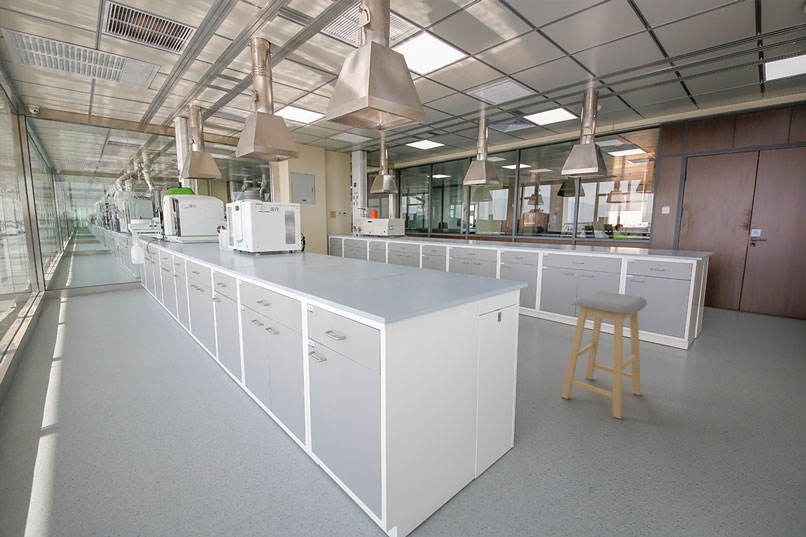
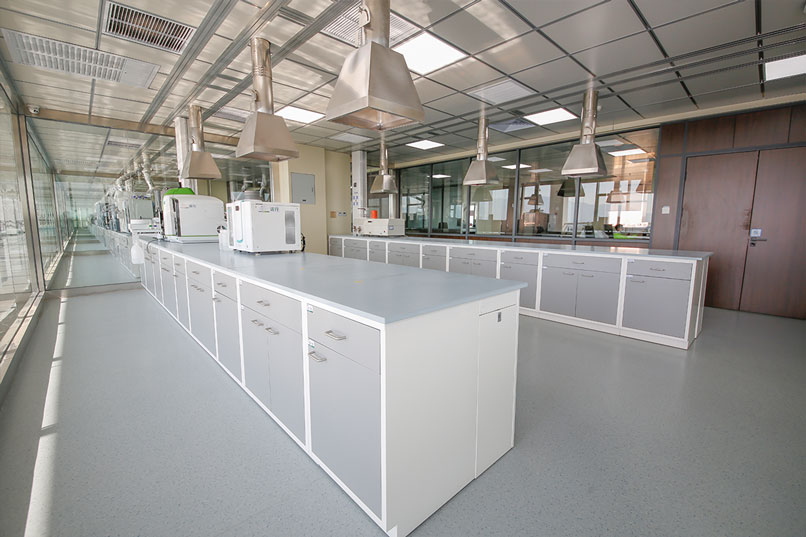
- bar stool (597, 346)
